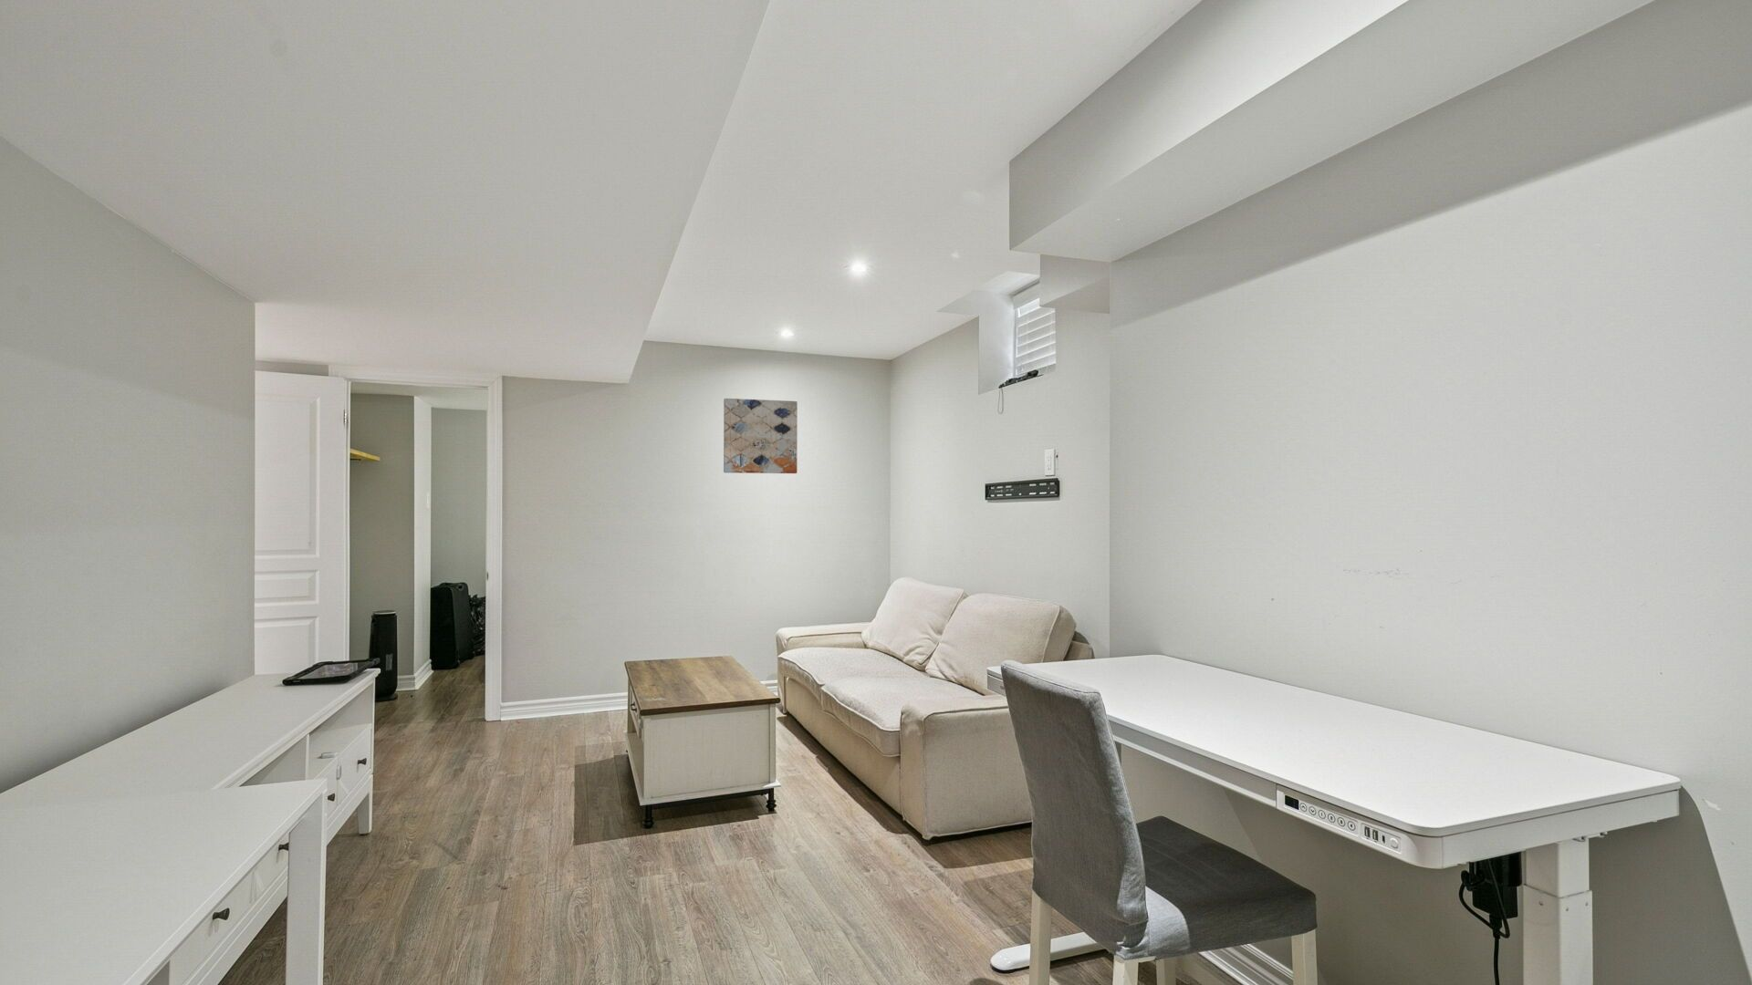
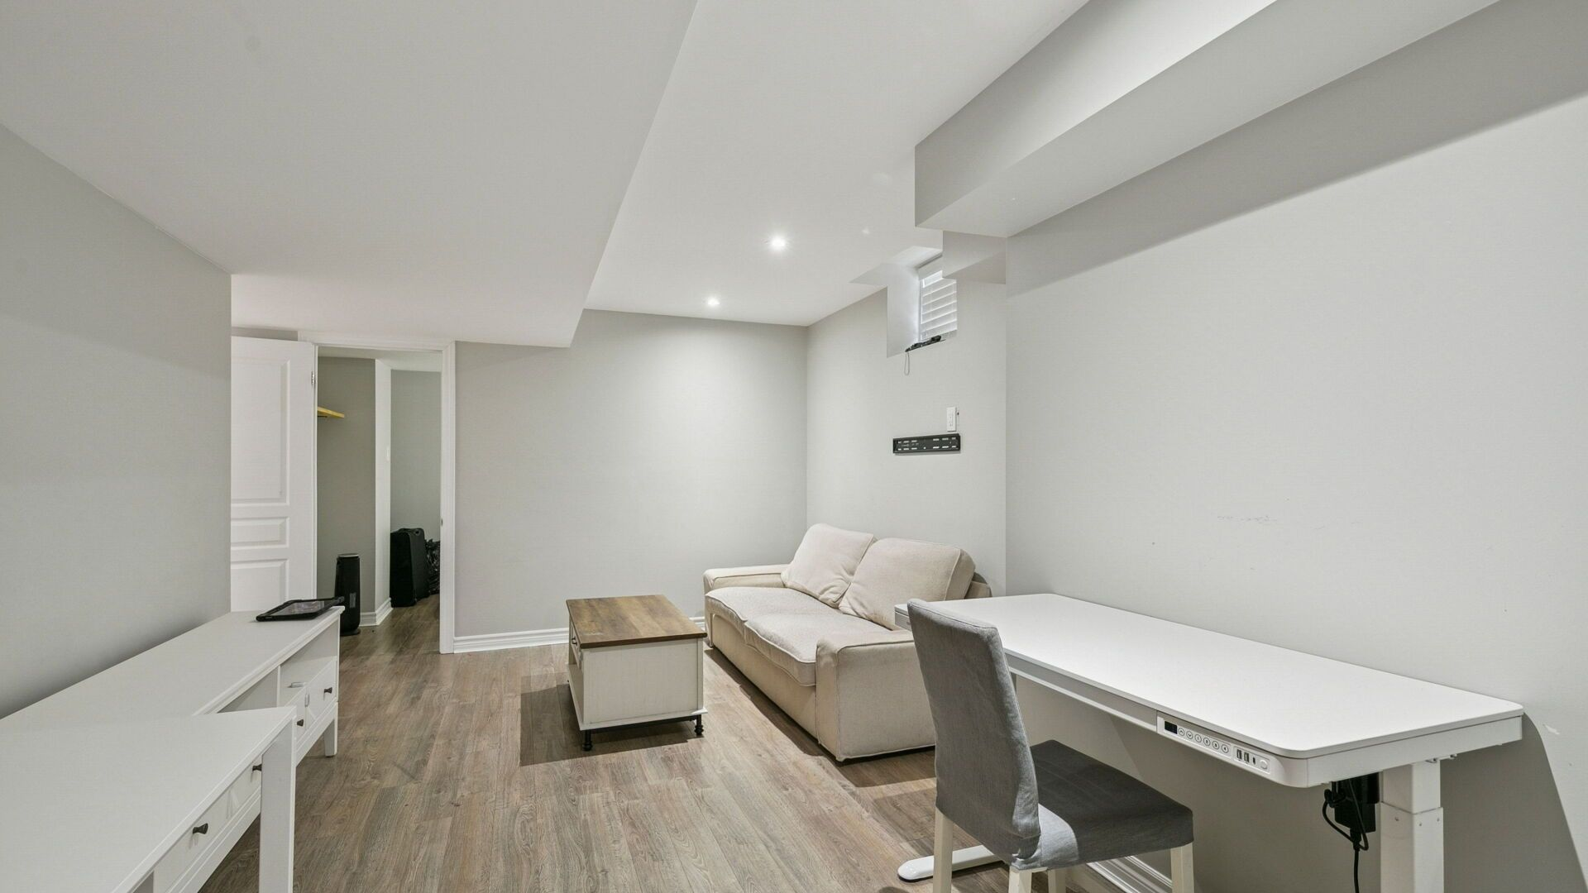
- wall art (760, 435)
